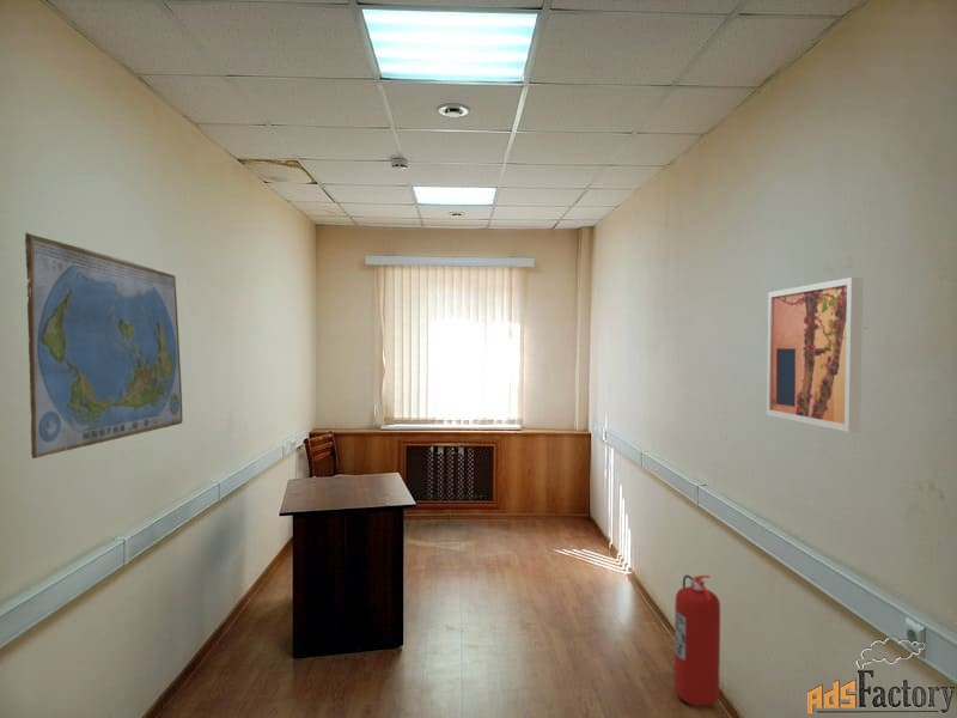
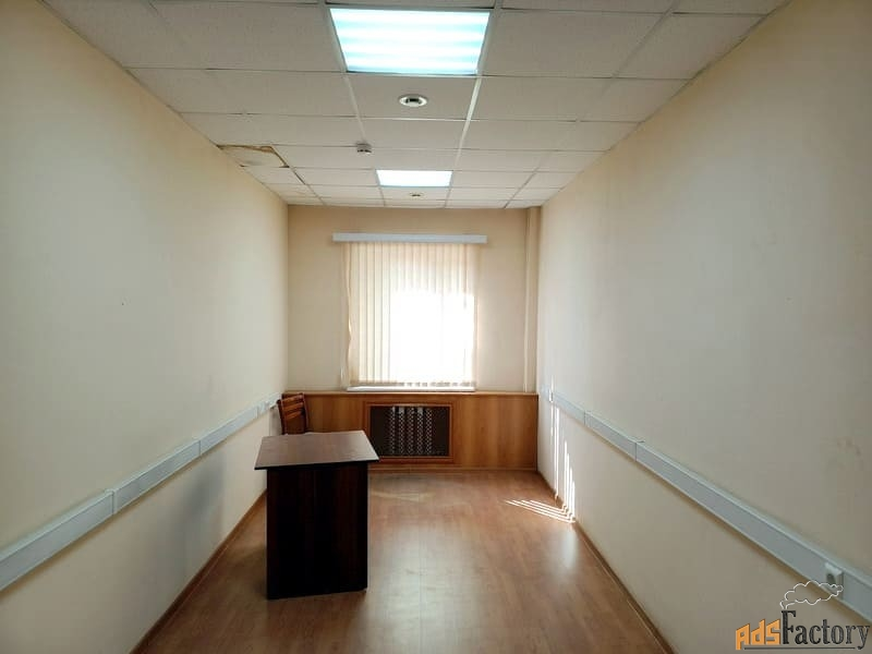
- world map (120, 348)
- wall art (809, 354)
- fire extinguisher (693, 627)
